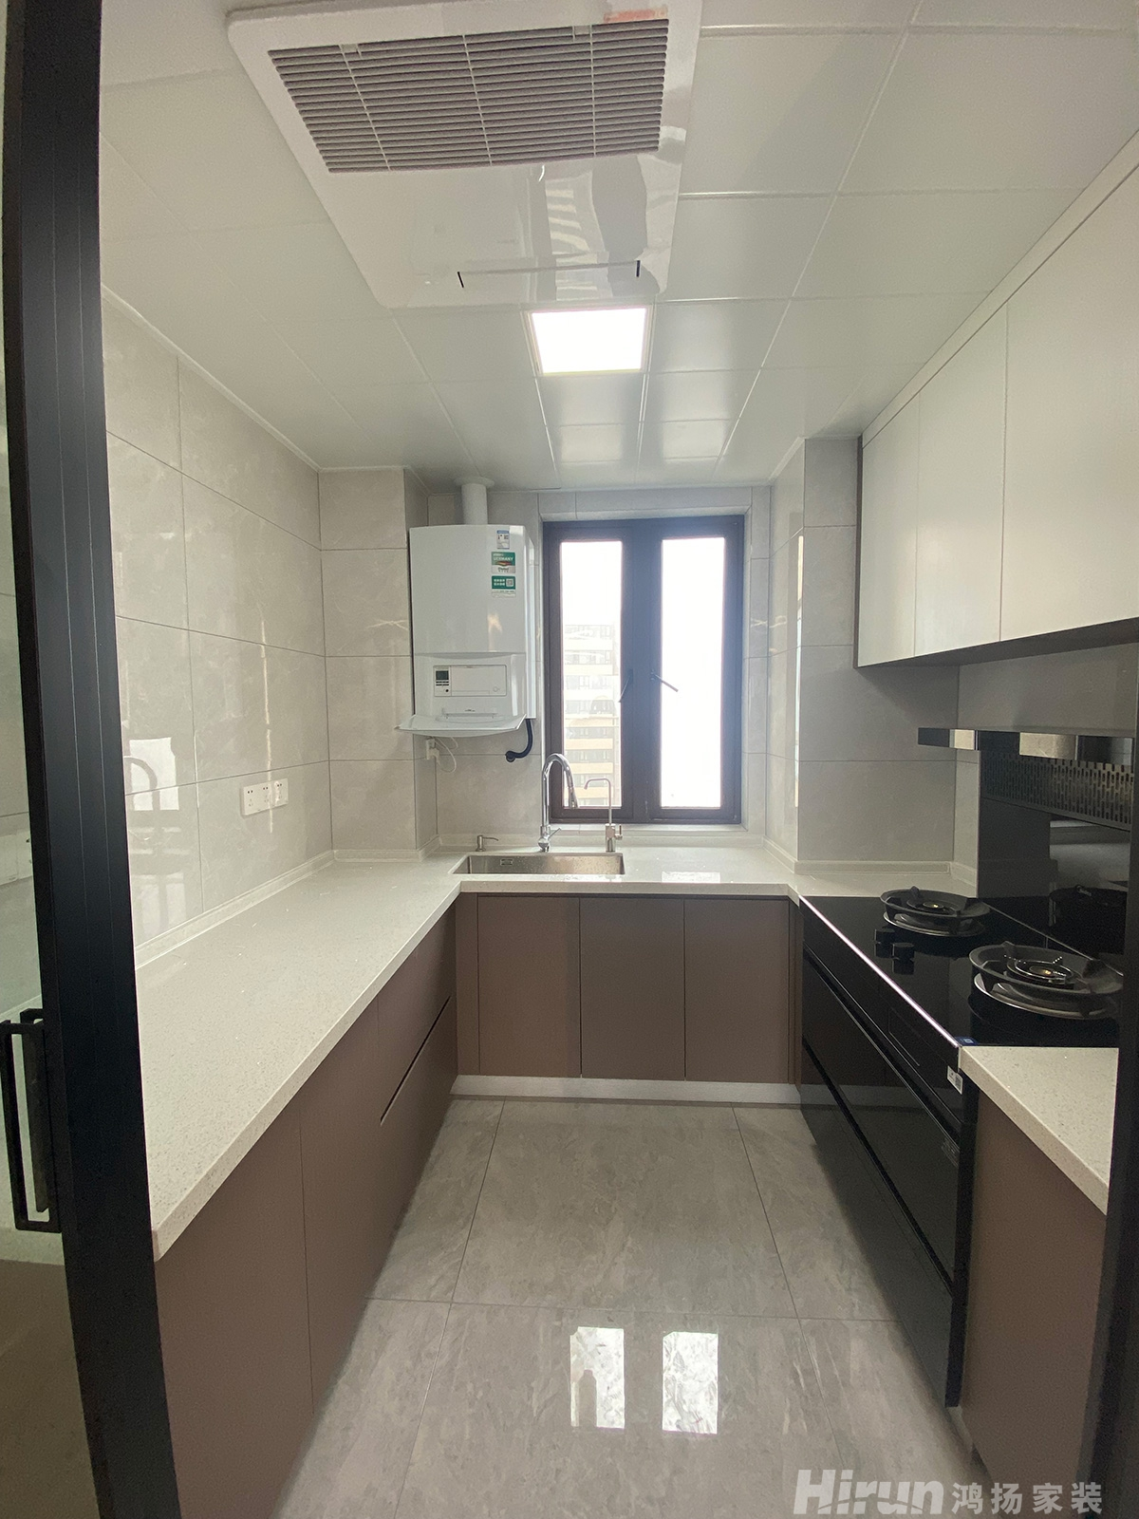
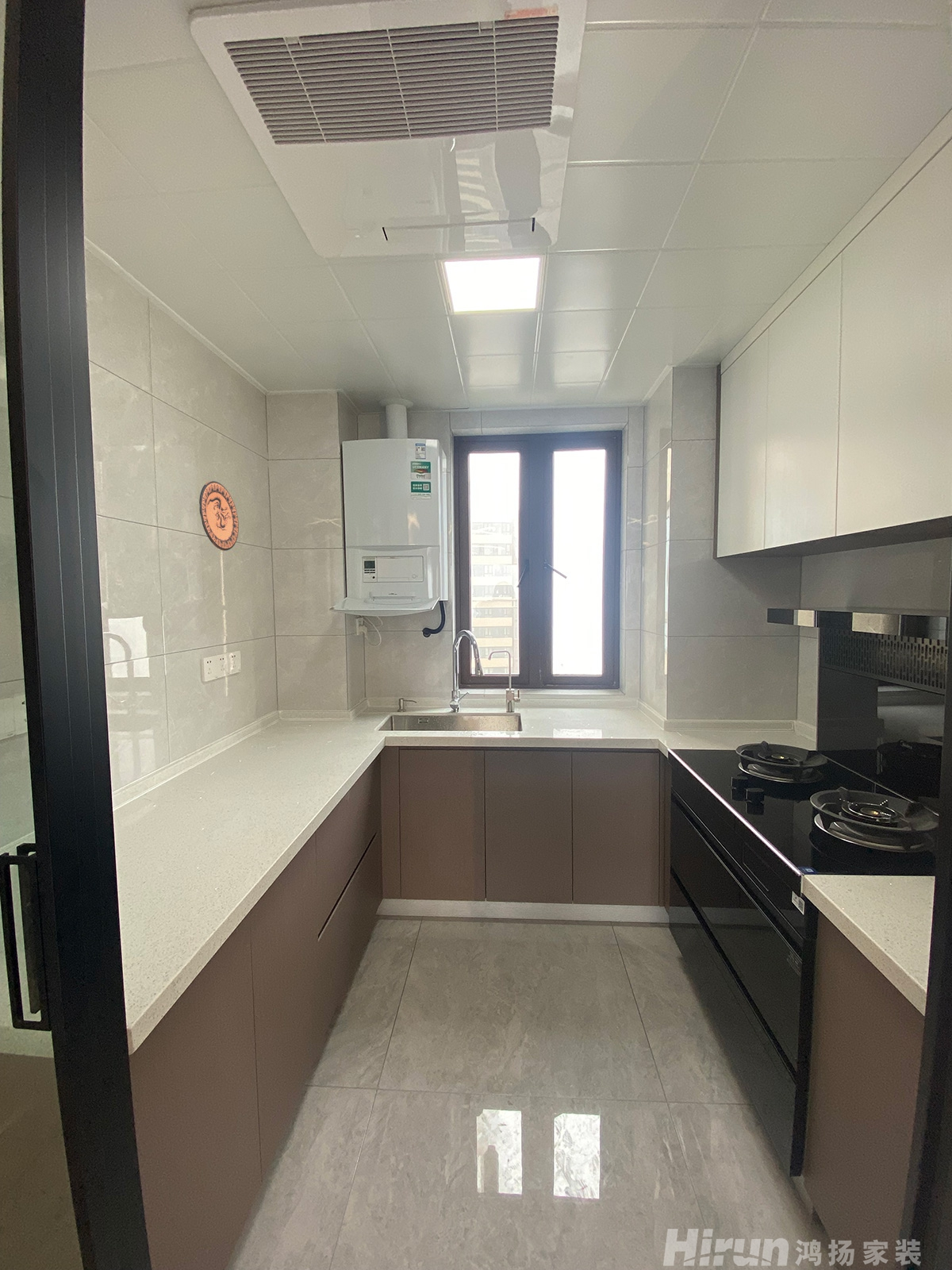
+ decorative plate (218, 516)
